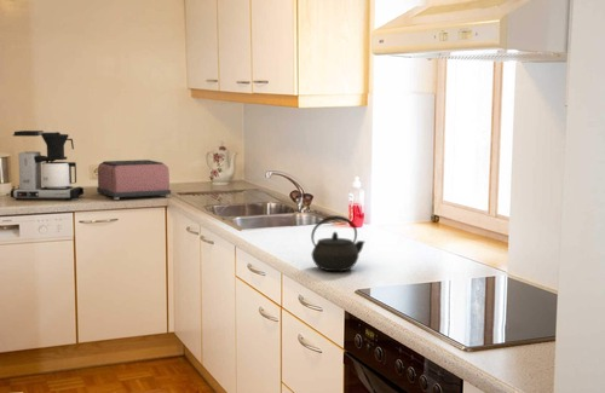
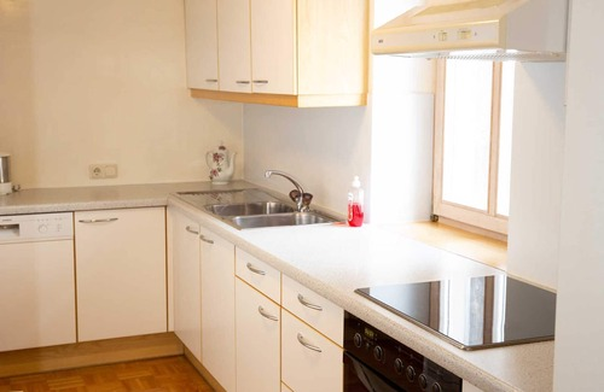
- toaster (132, 178)
- kettle (338, 242)
- coffee maker (46, 164)
